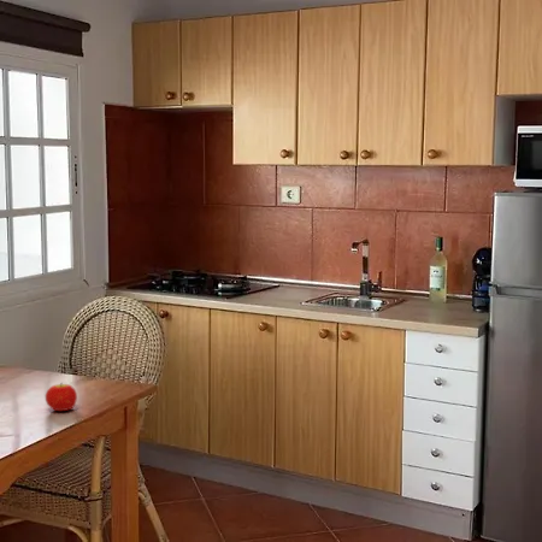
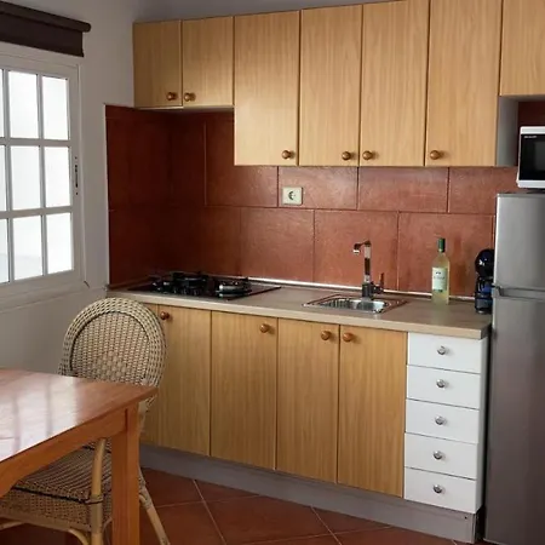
- fruit (61, 395)
